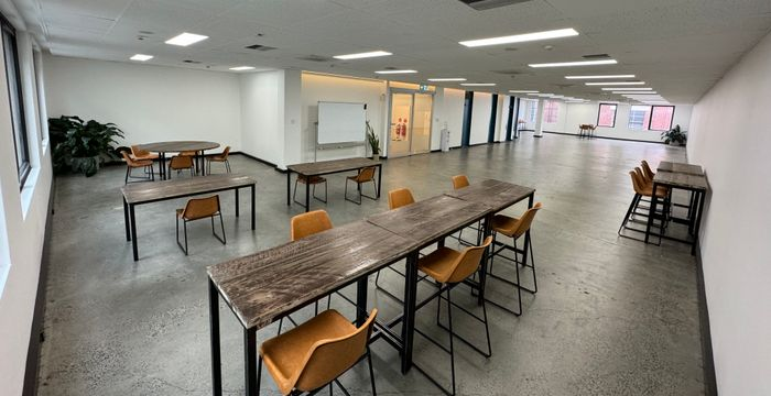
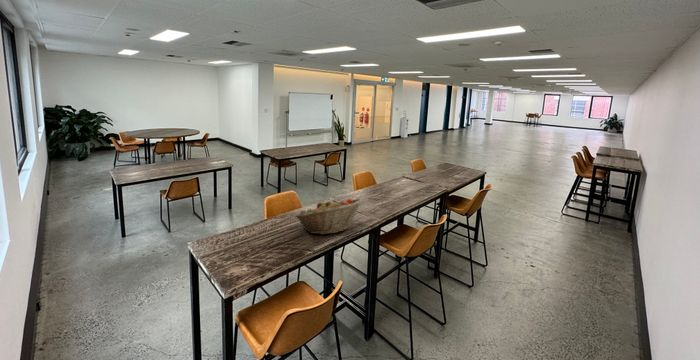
+ fruit basket (330, 213)
